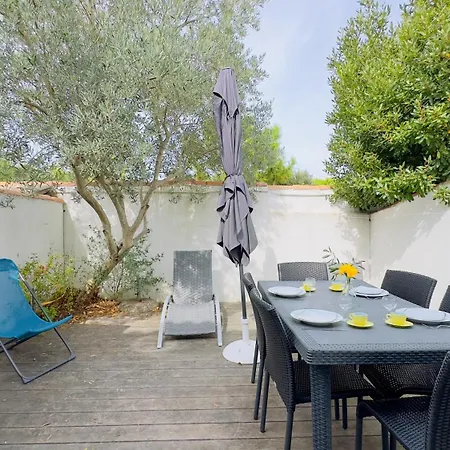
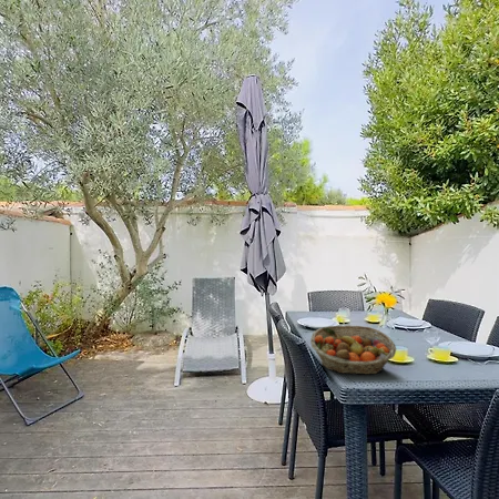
+ fruit basket (352, 348)
